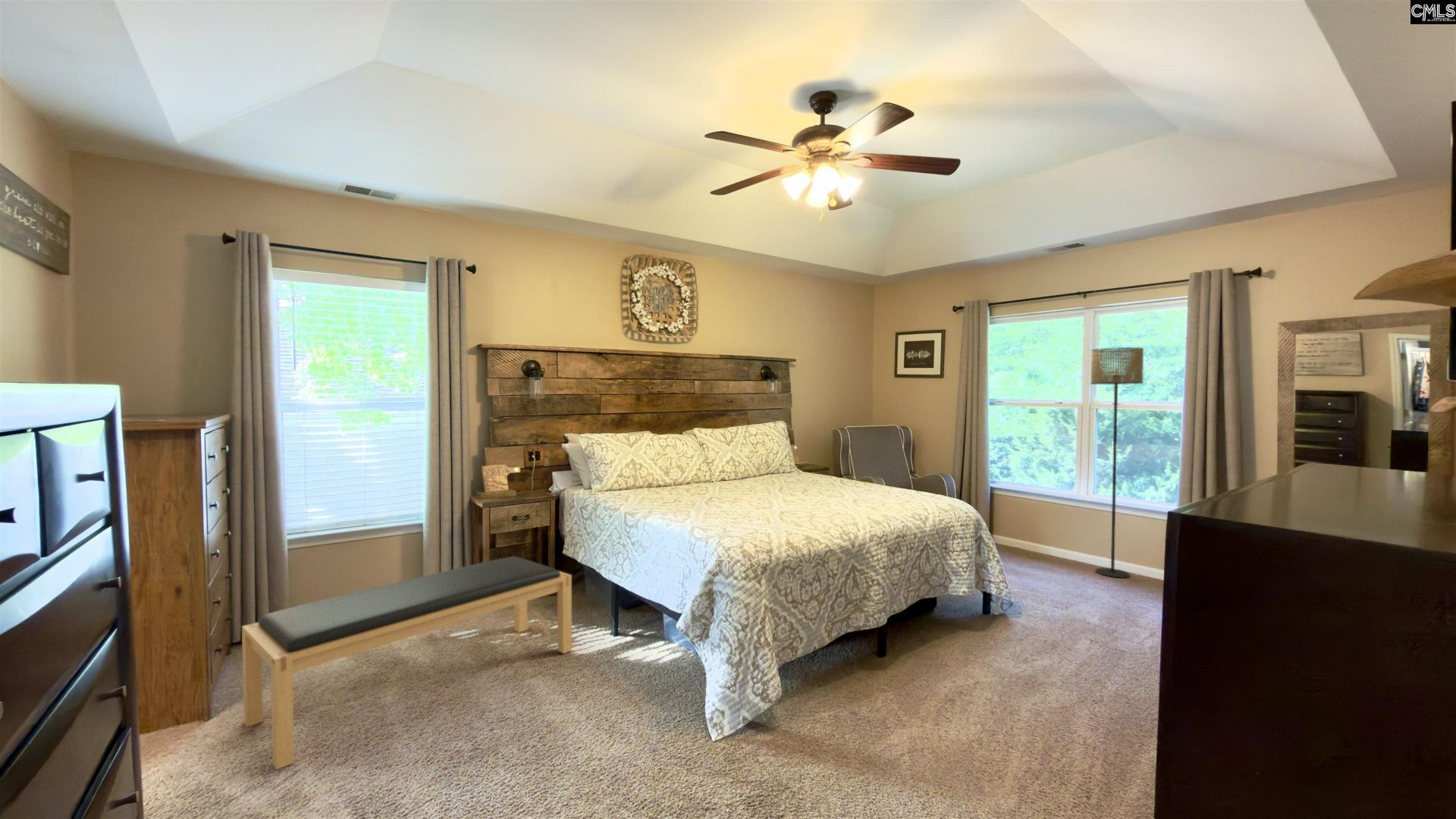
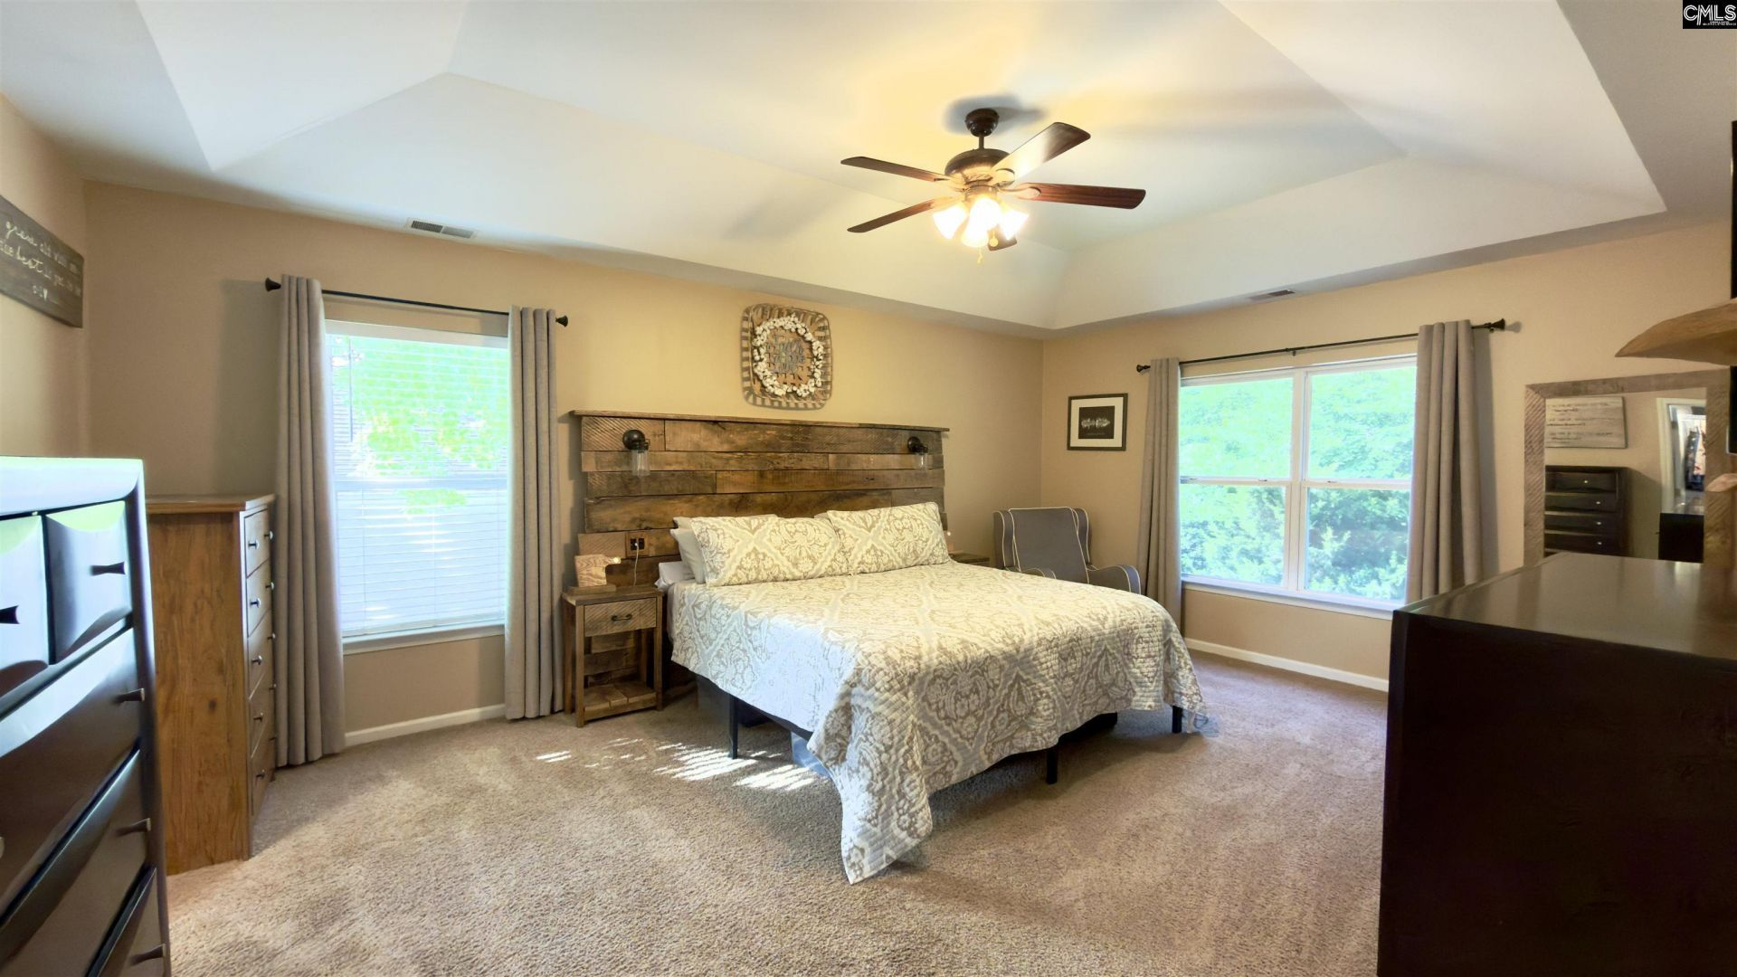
- floor lamp (1114, 461)
- bench (427, 631)
